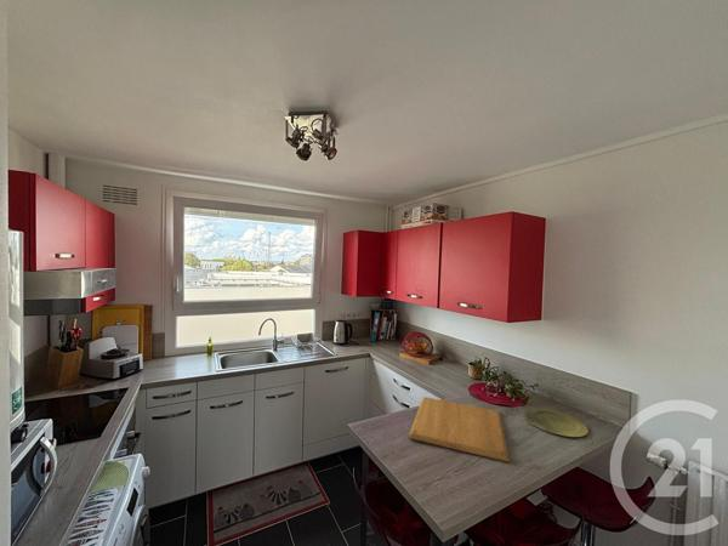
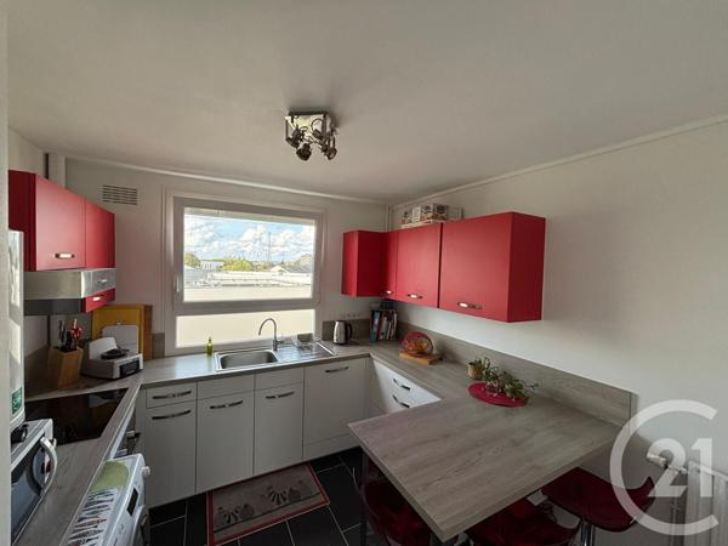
- plate (554, 421)
- chopping board (457, 422)
